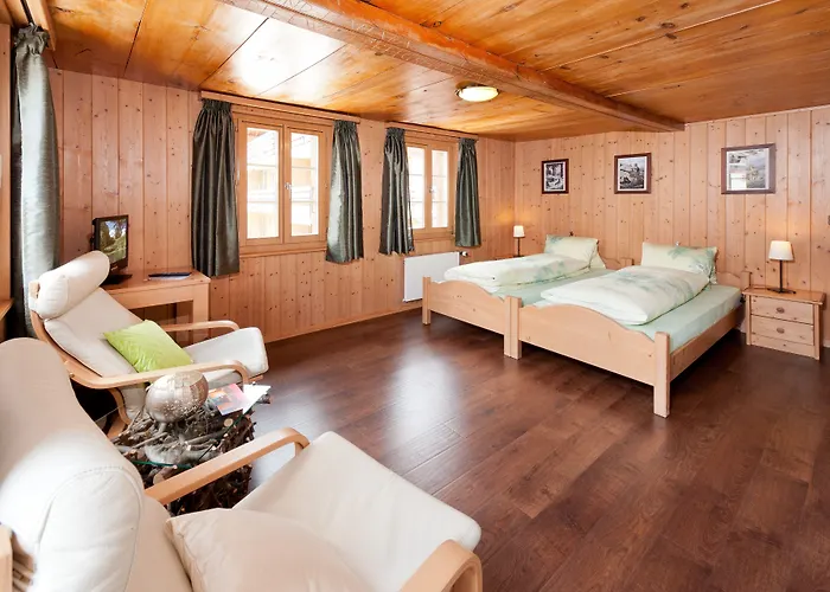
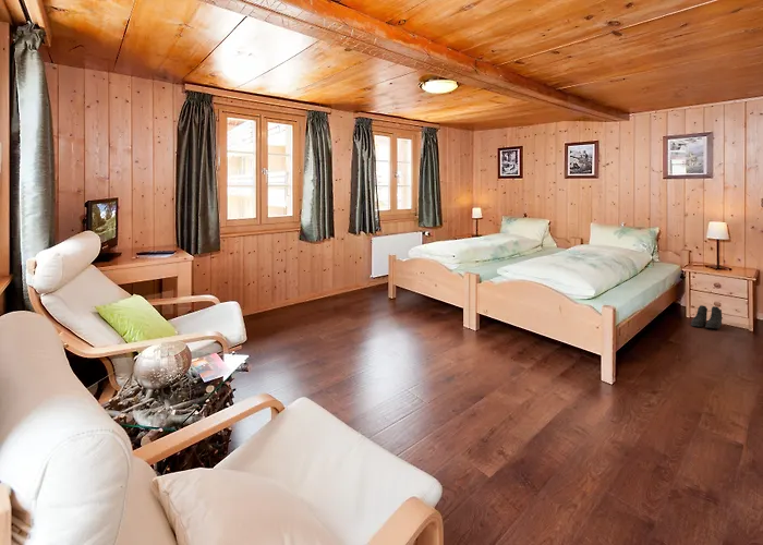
+ boots (705, 316)
